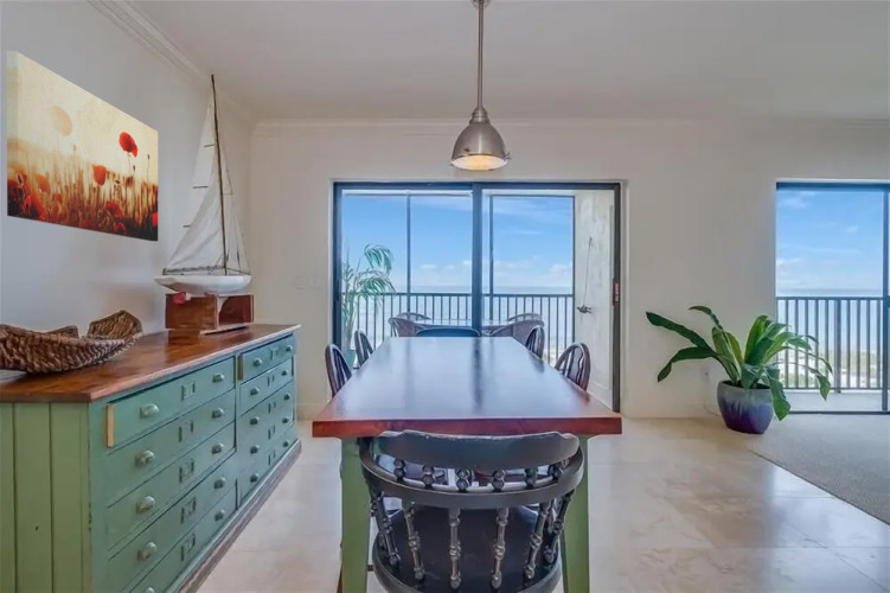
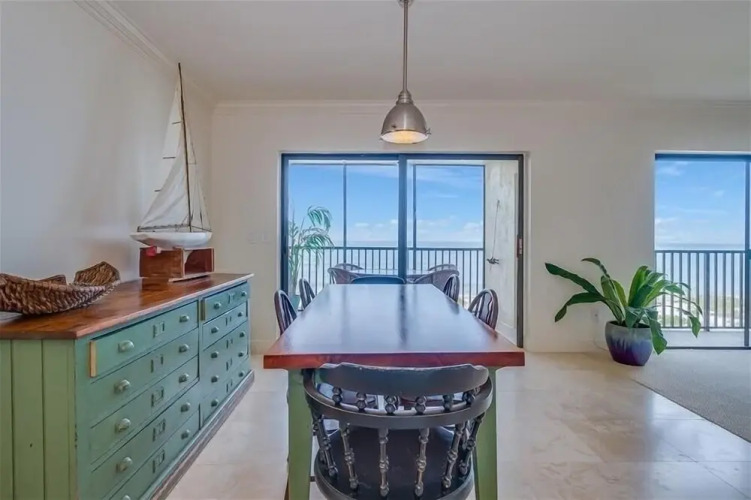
- wall art (97, 165)
